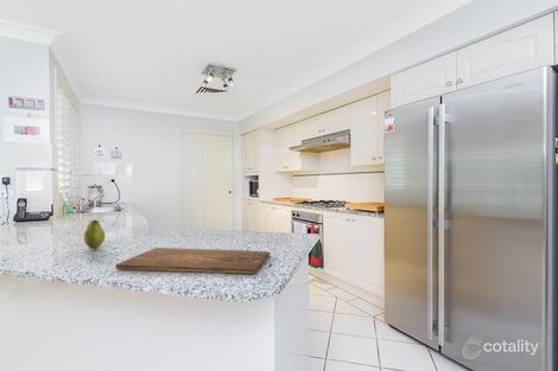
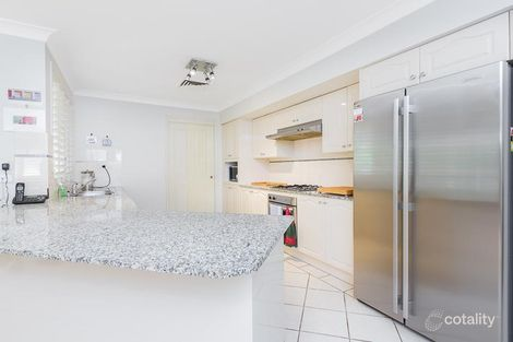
- cutting board (198, 258)
- fruit (94, 234)
